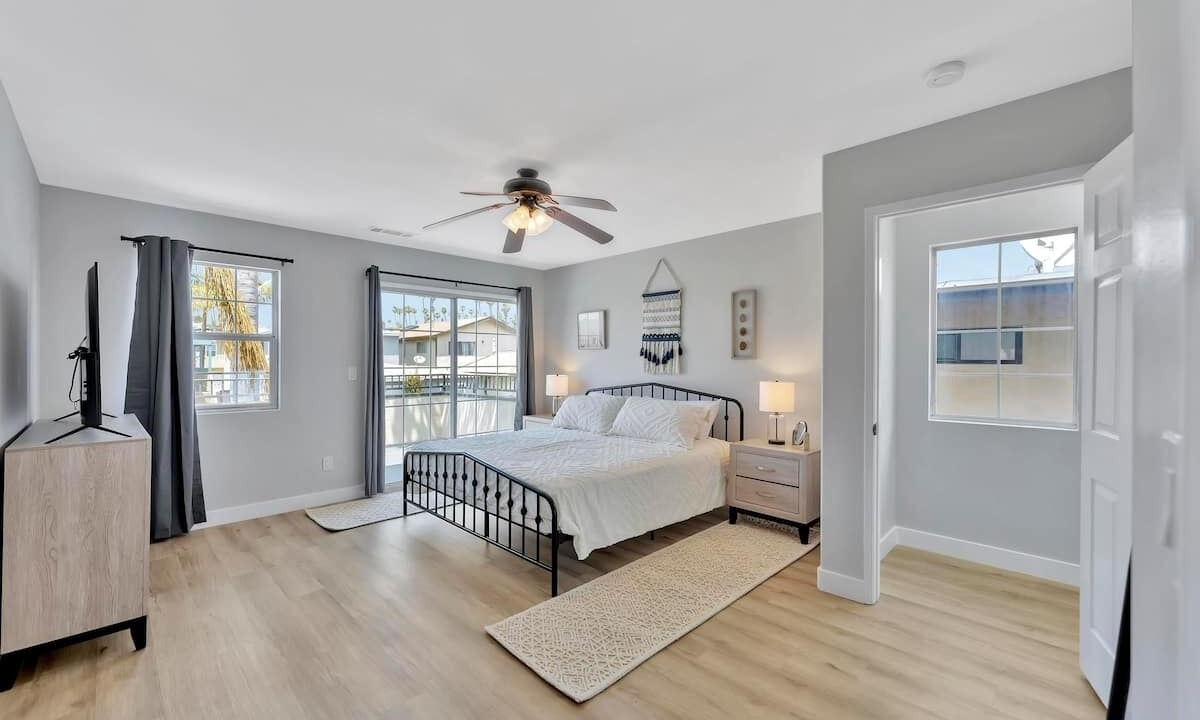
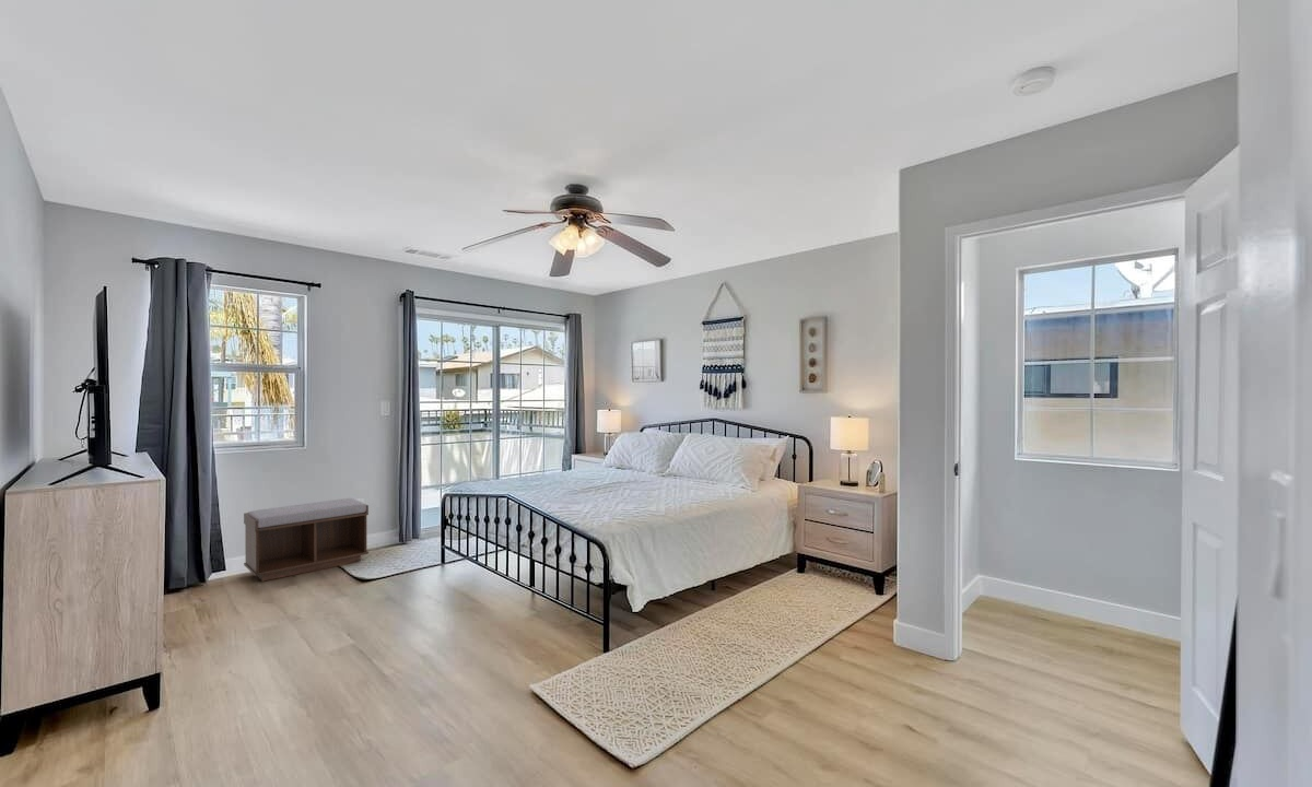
+ bench (308, 536)
